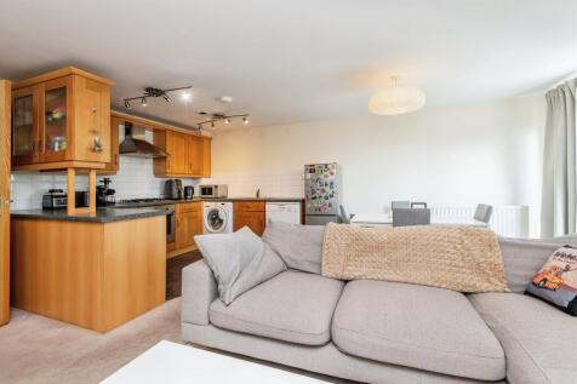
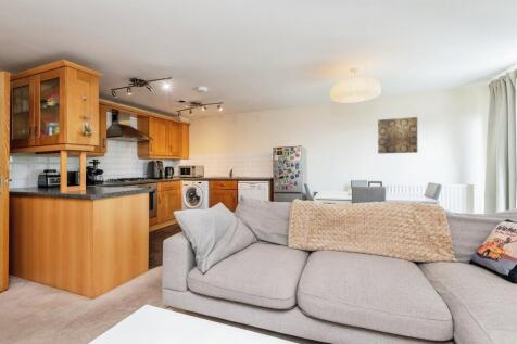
+ wall art (396, 136)
